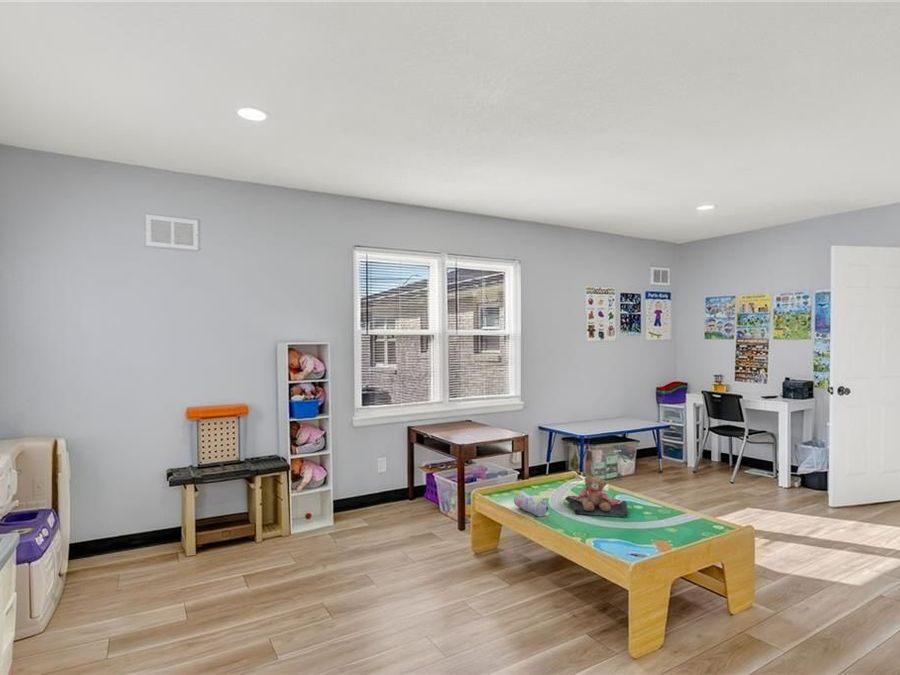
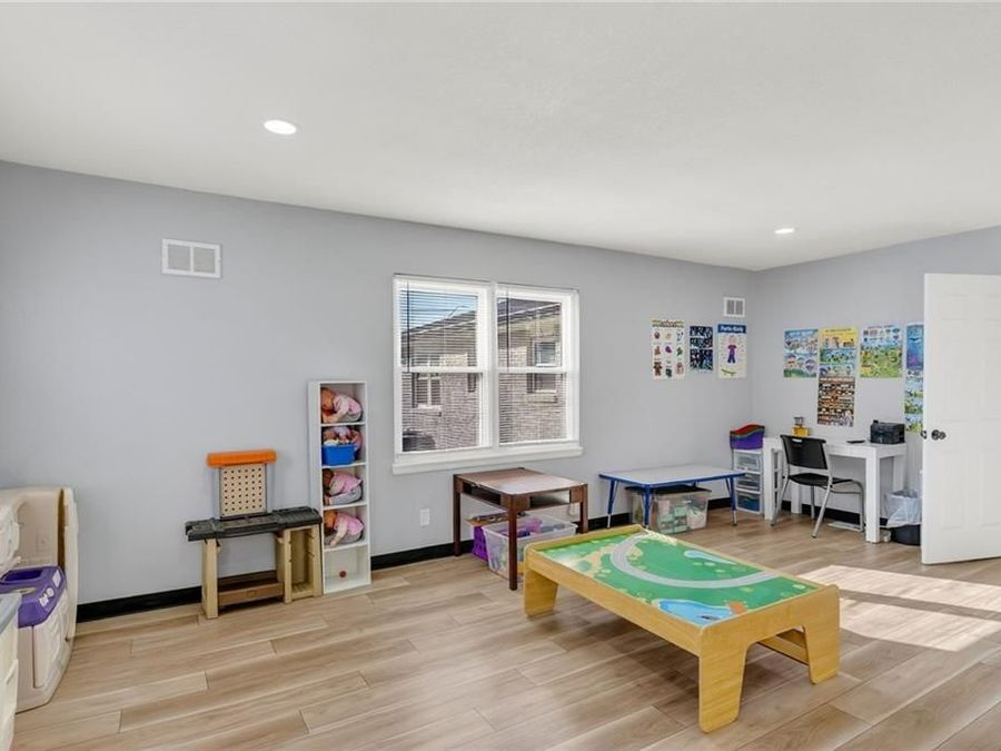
- pencil case (530, 503)
- teddy bear (595, 492)
